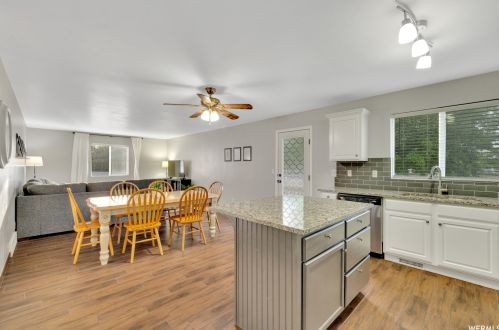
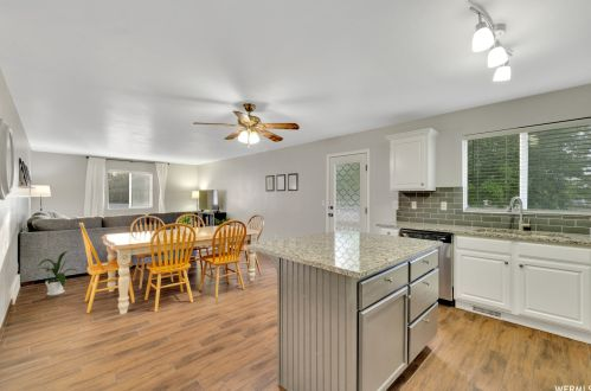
+ house plant (56, 273)
